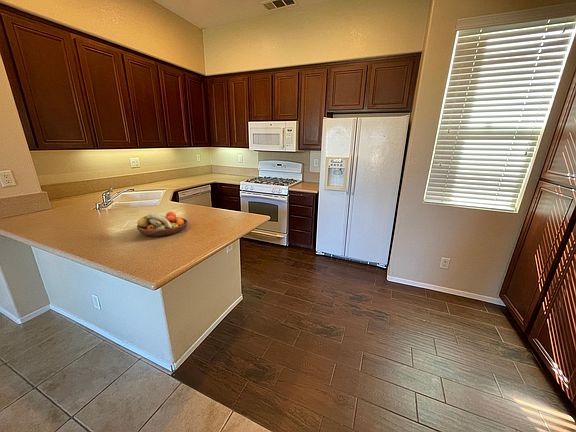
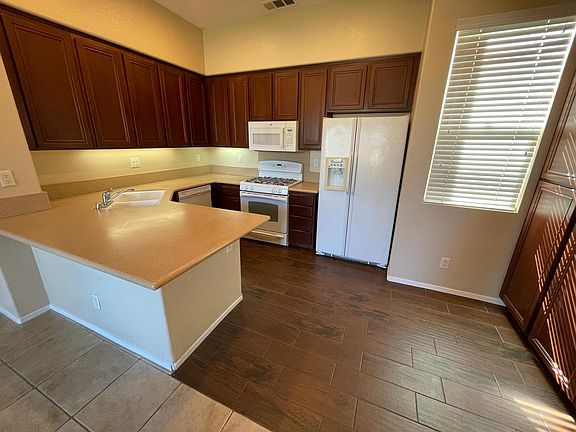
- fruit bowl (163, 221)
